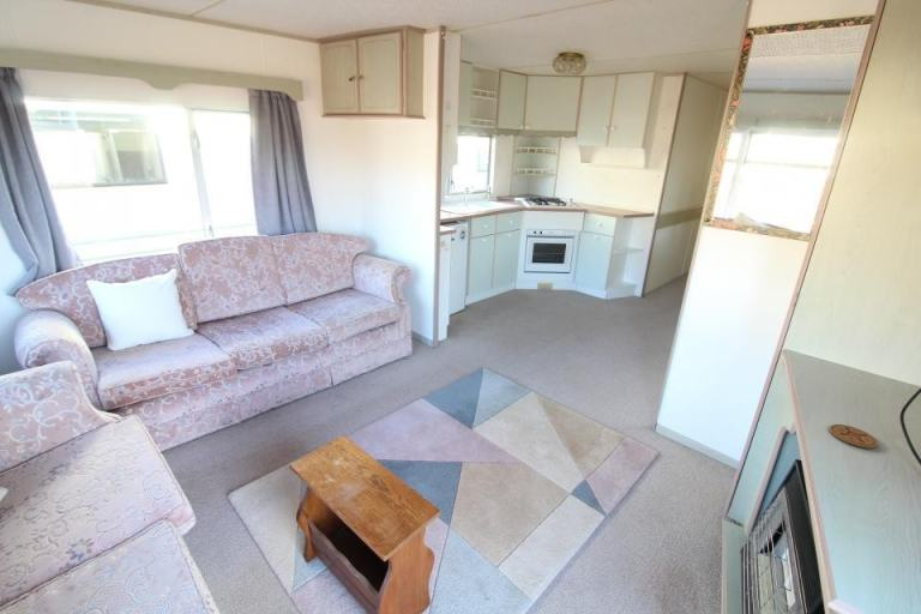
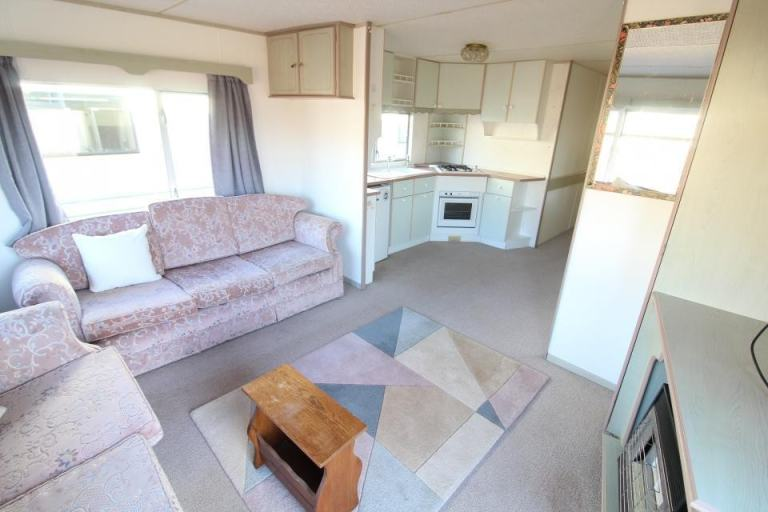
- coaster (853, 435)
